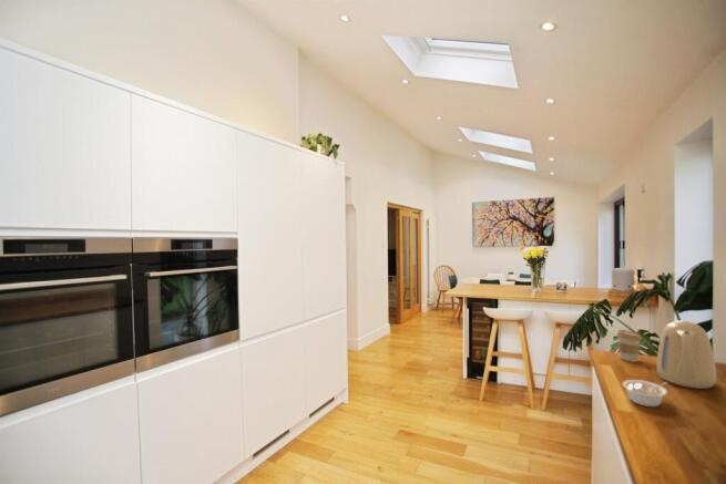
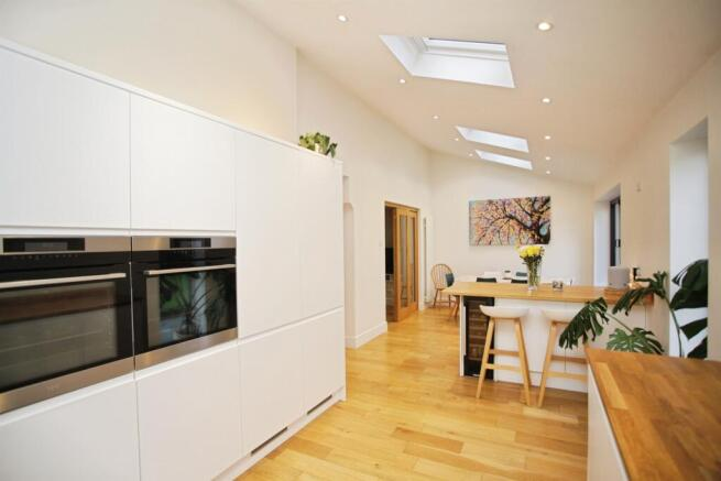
- coffee cup (628, 344)
- legume (644, 392)
- kettle (685, 351)
